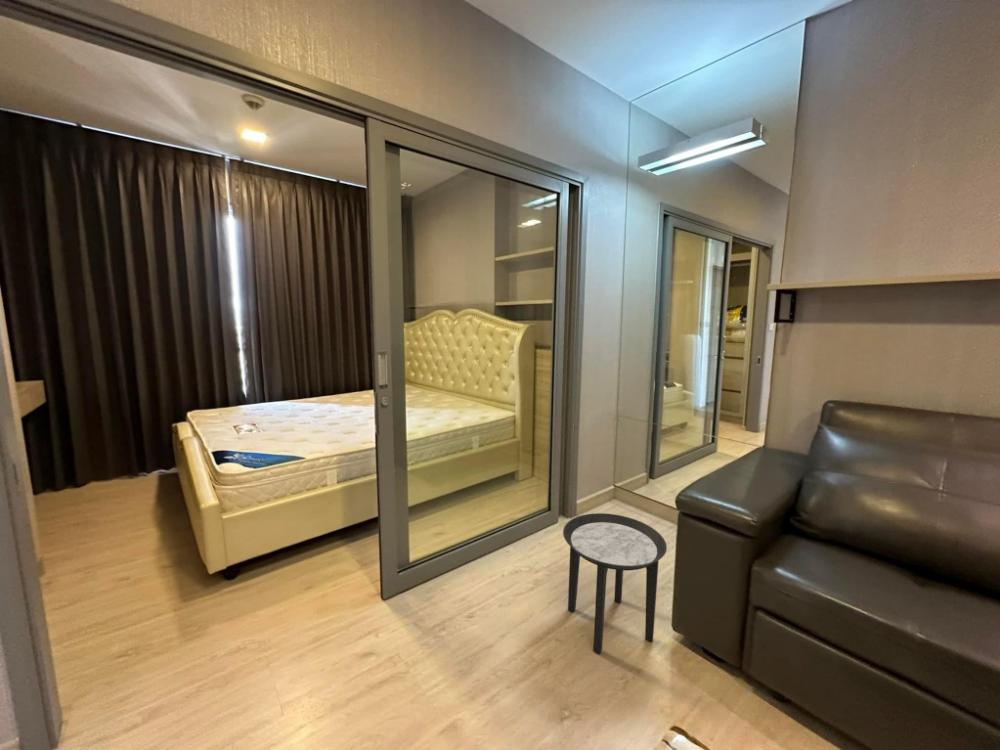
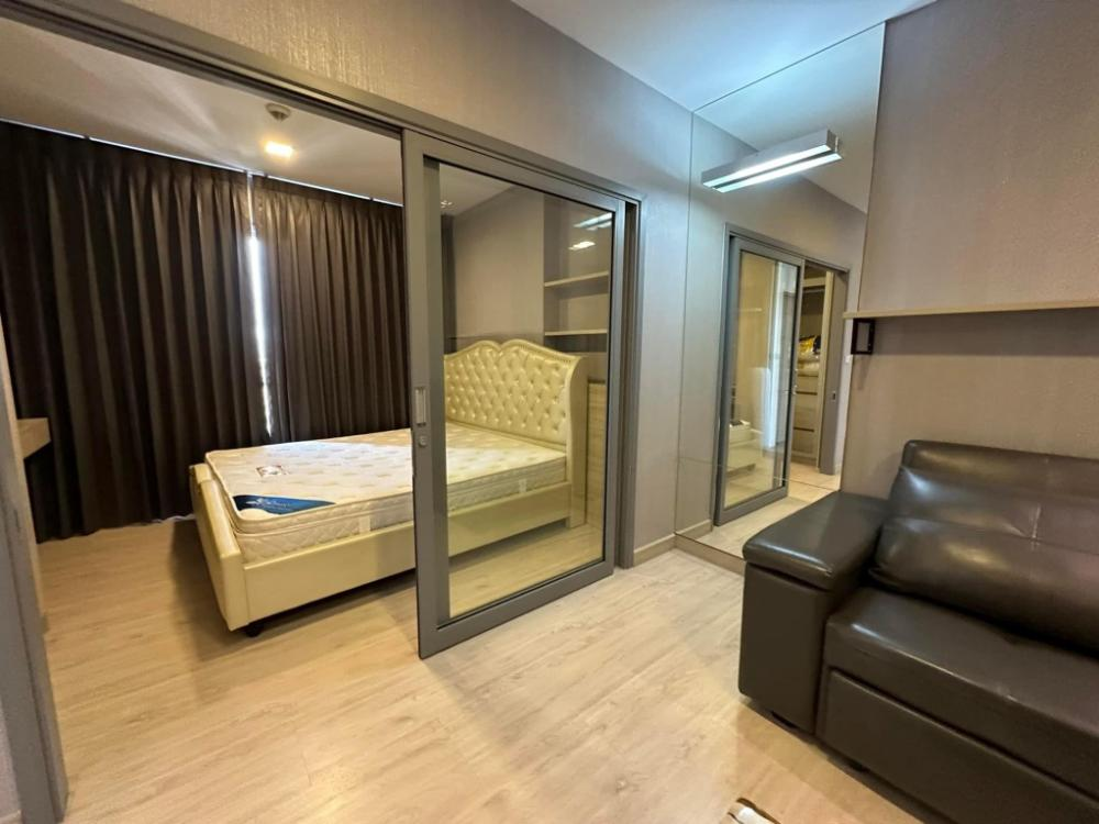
- side table (615, 580)
